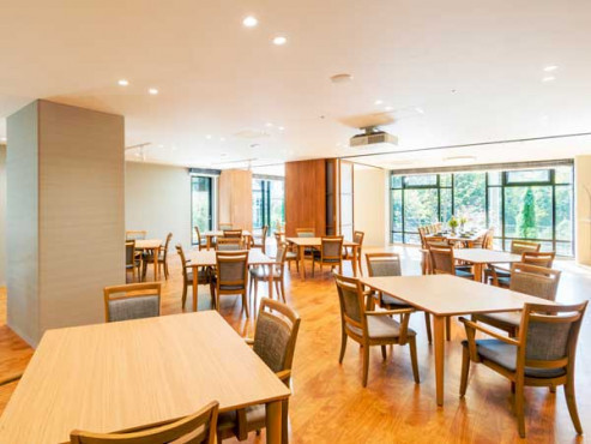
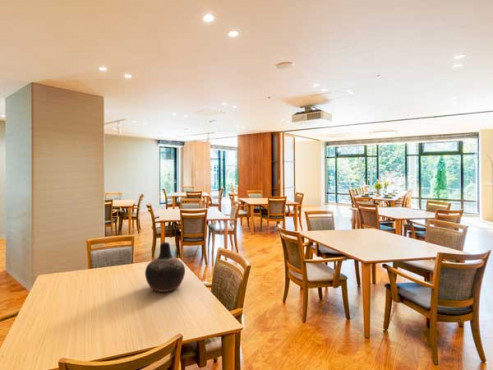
+ vase (165, 265)
